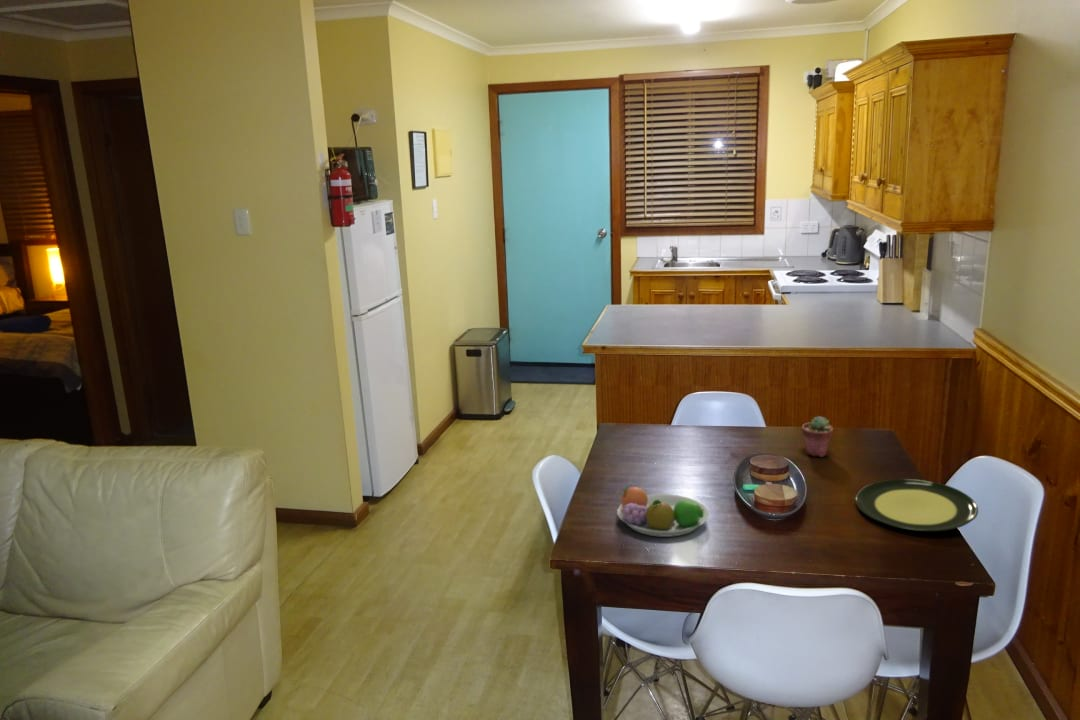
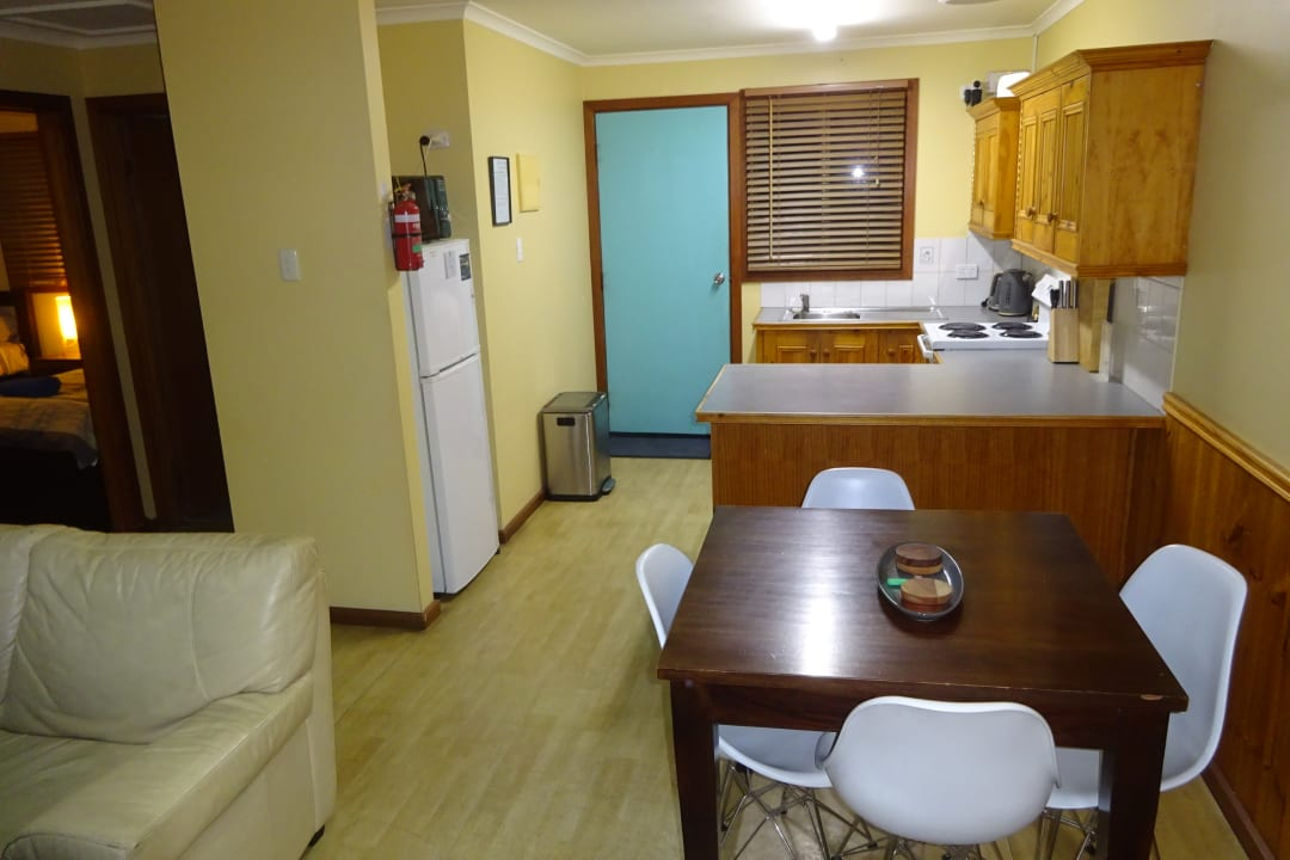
- plate (914, 504)
- potted succulent (817, 434)
- fruit bowl (664, 505)
